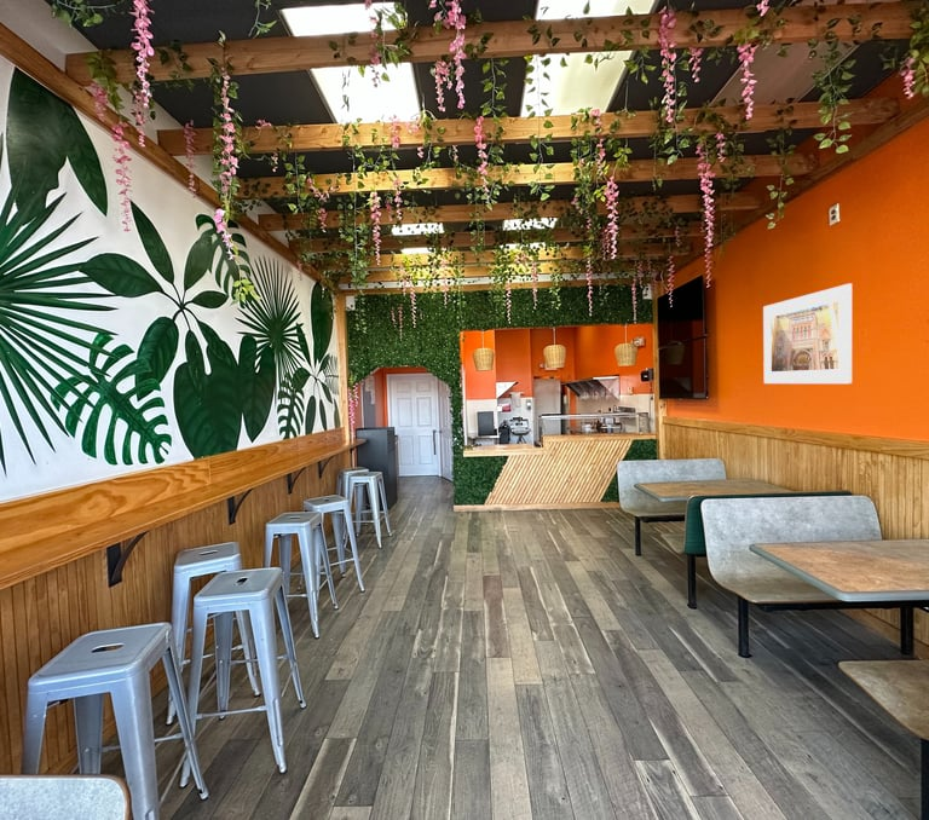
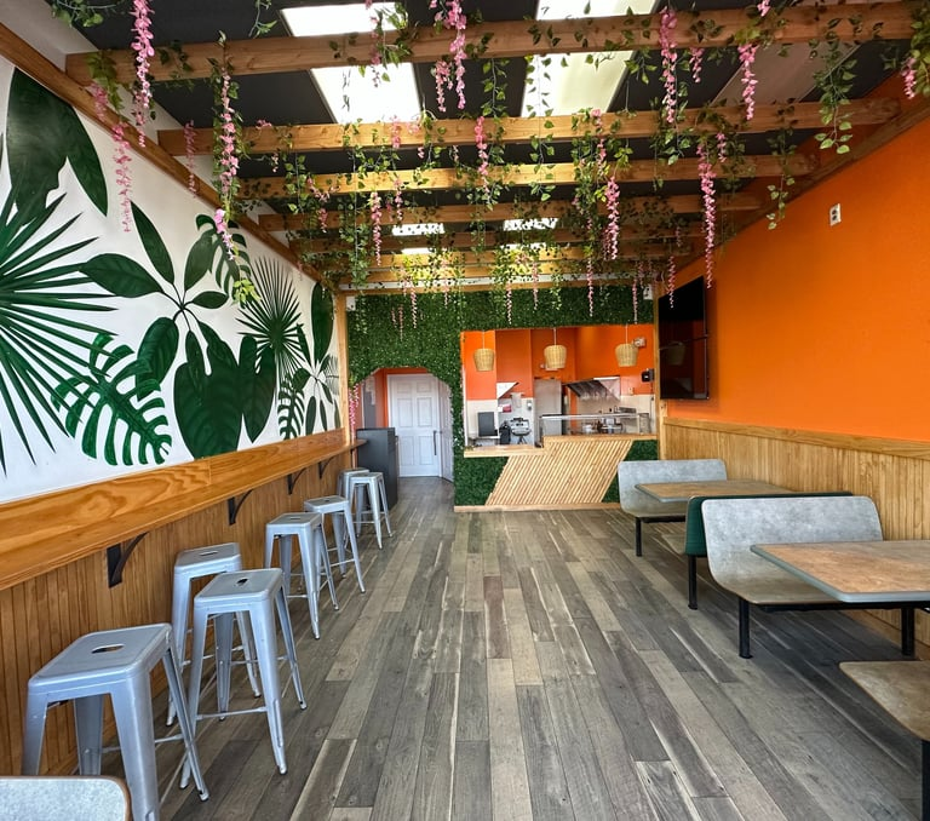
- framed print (802, 340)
